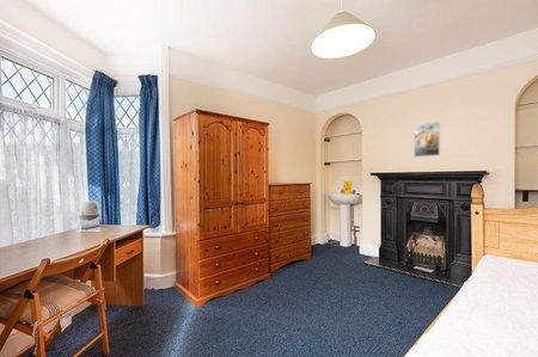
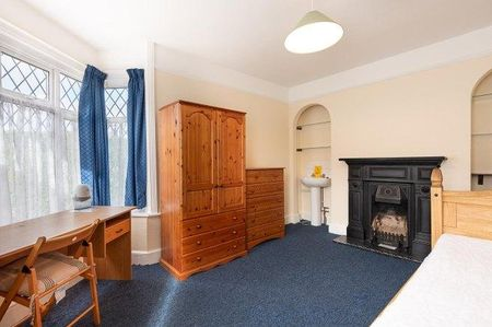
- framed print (426, 140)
